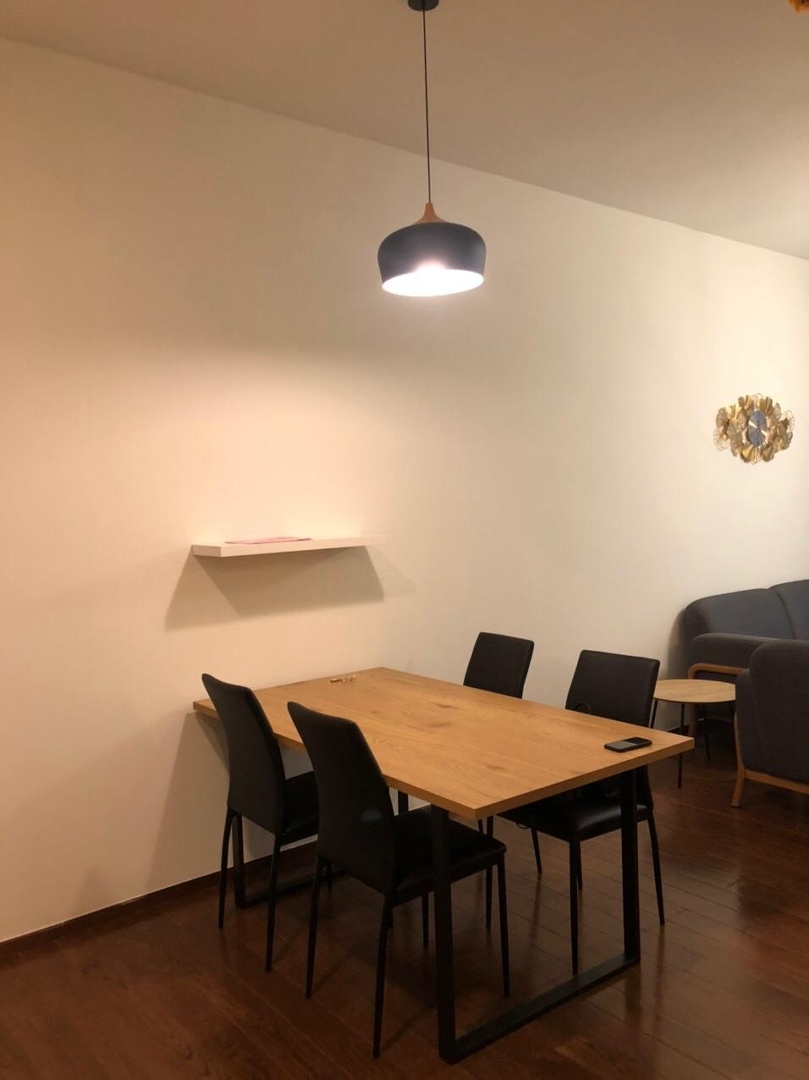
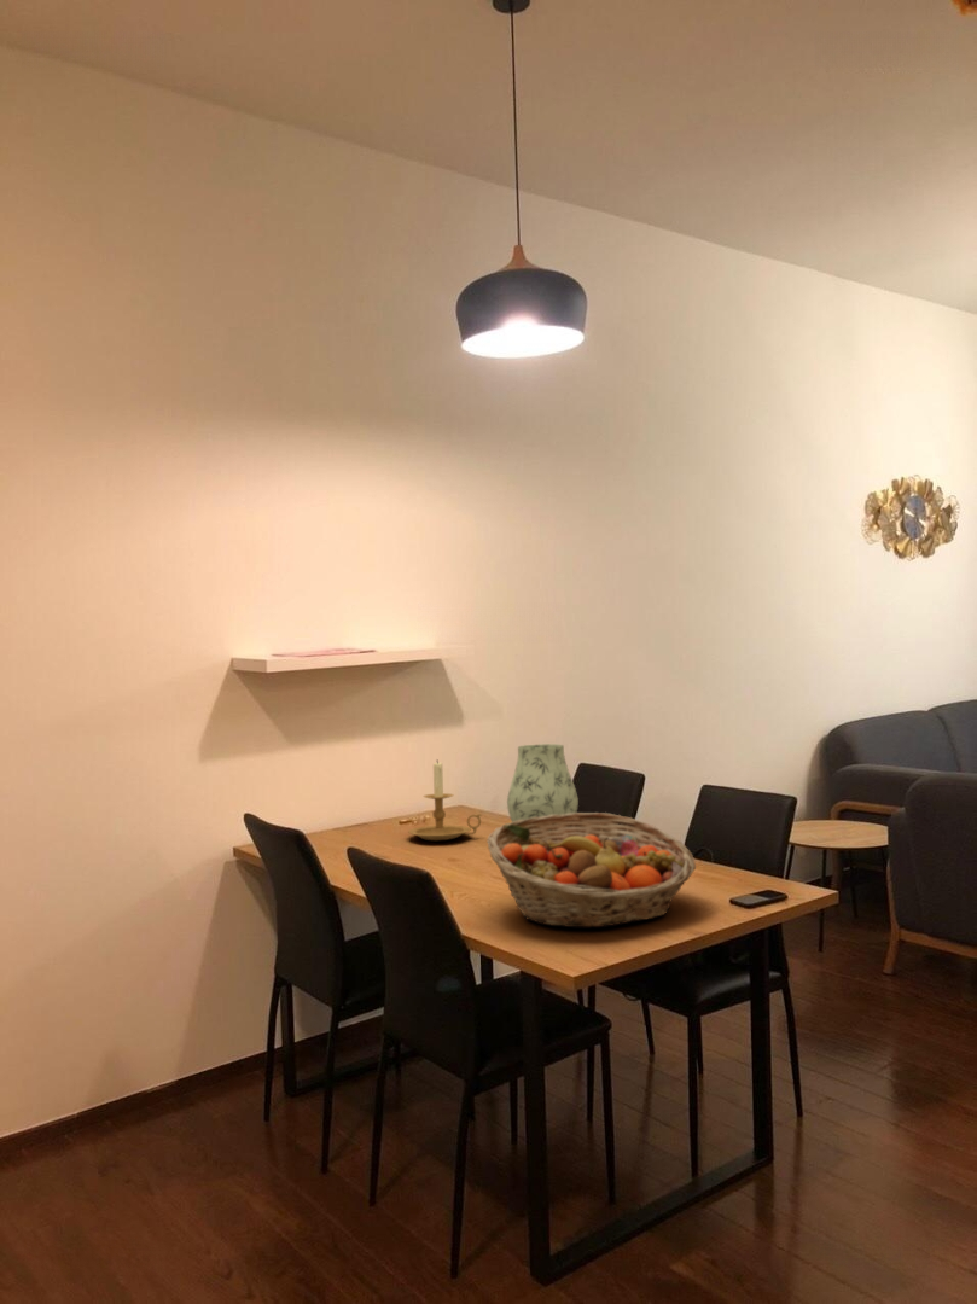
+ vase (542, 794)
+ candle holder (438, 798)
+ fruit basket (591, 866)
